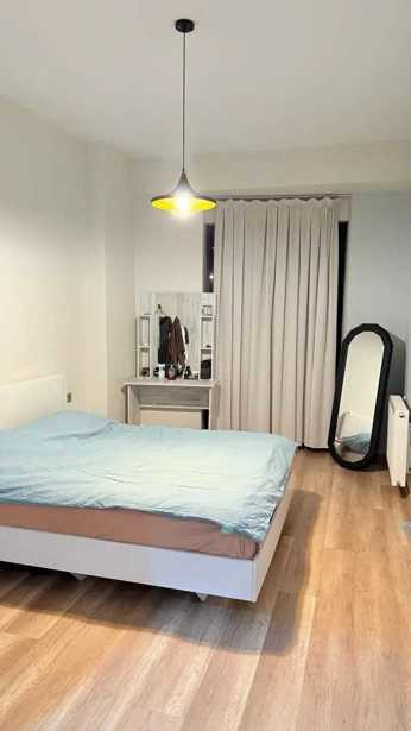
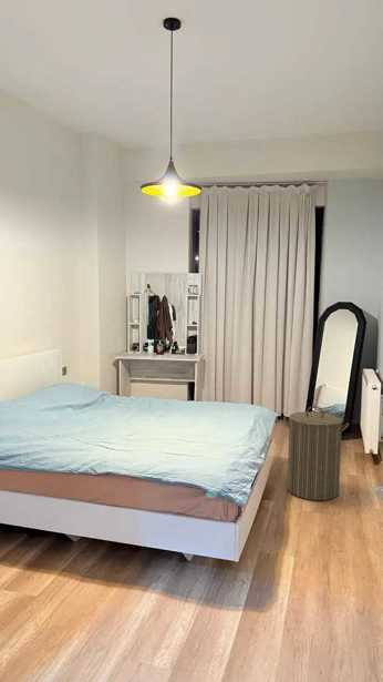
+ laundry hamper (313, 448)
